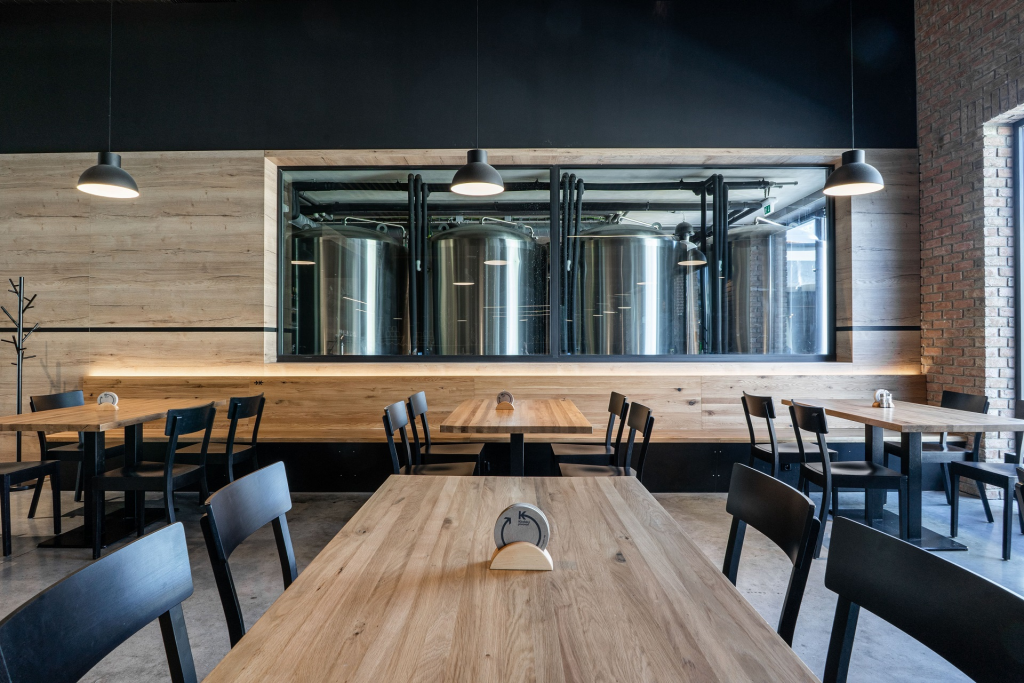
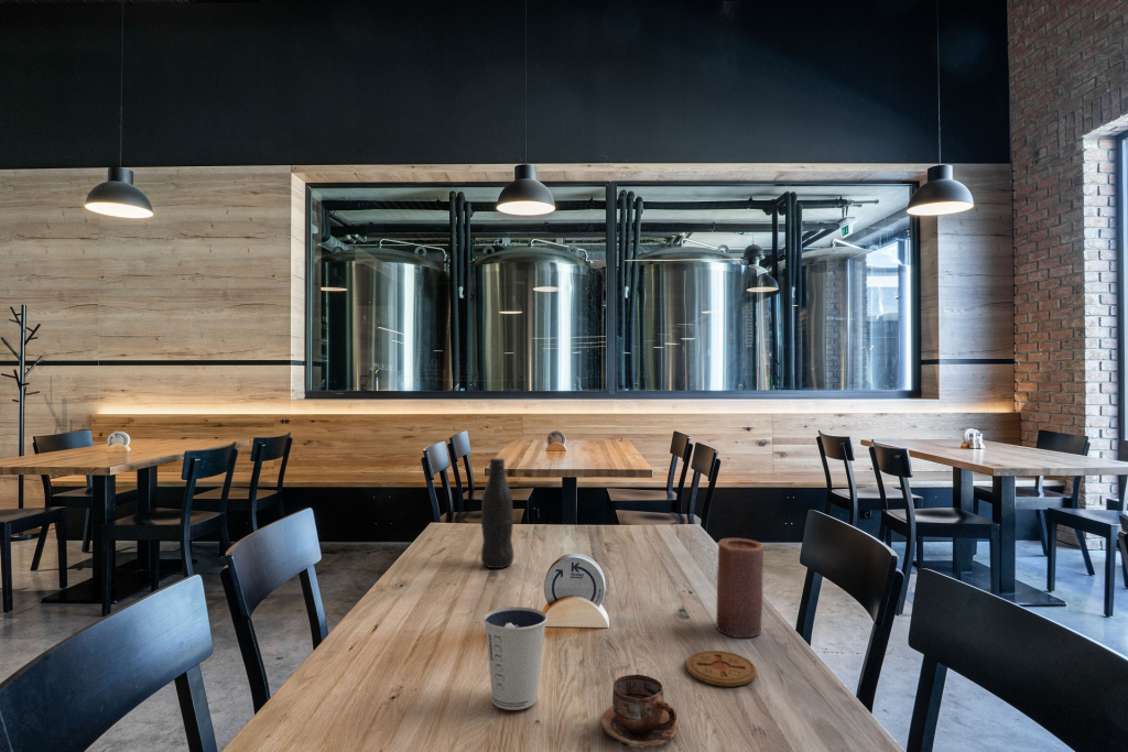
+ coaster (720, 667)
+ bottle (497, 511)
+ dixie cup (516, 656)
+ cup (640, 708)
+ candle (739, 586)
